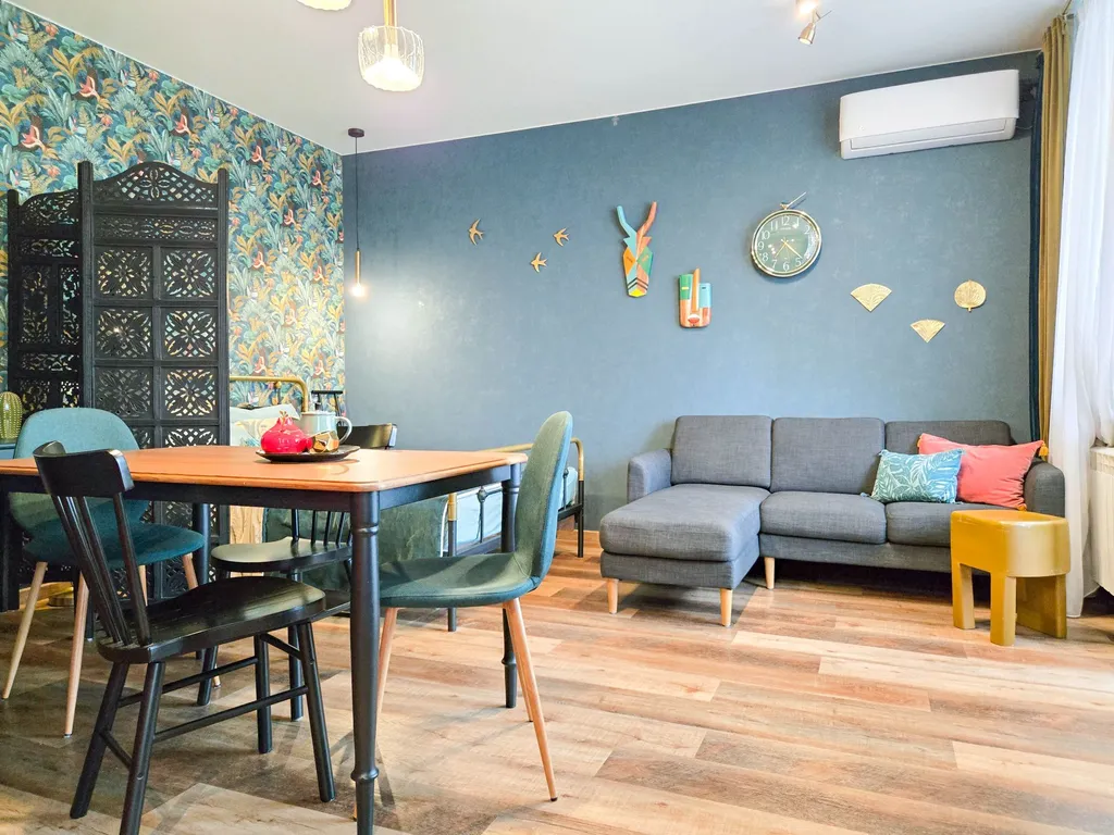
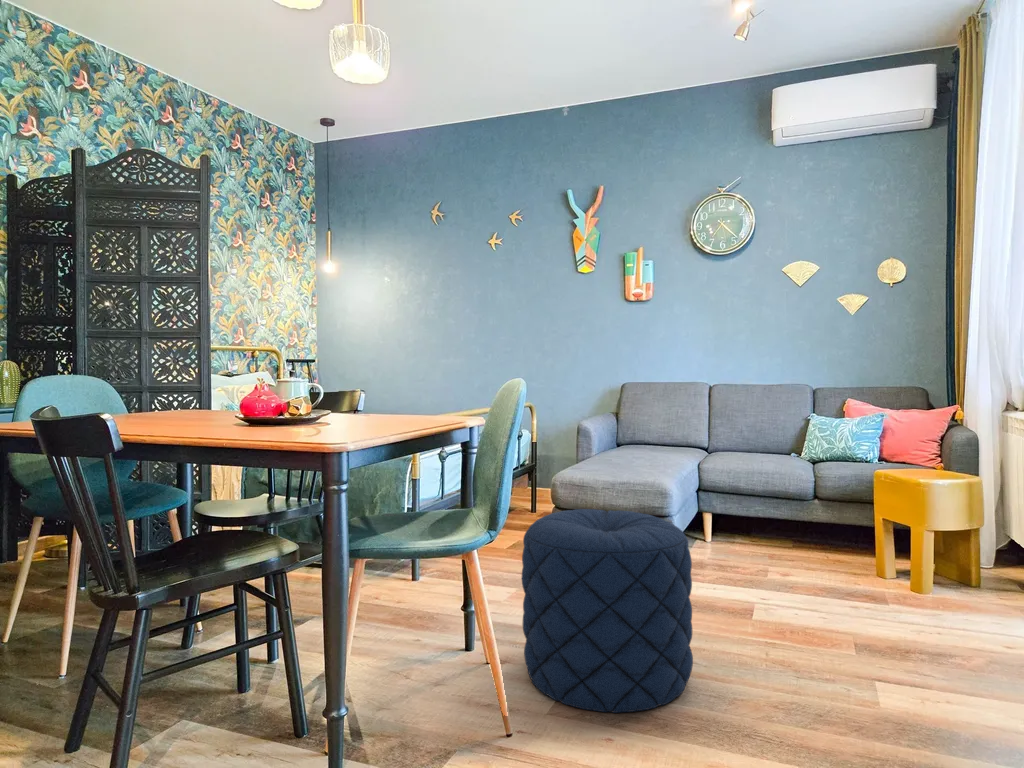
+ pouf (605, 597)
